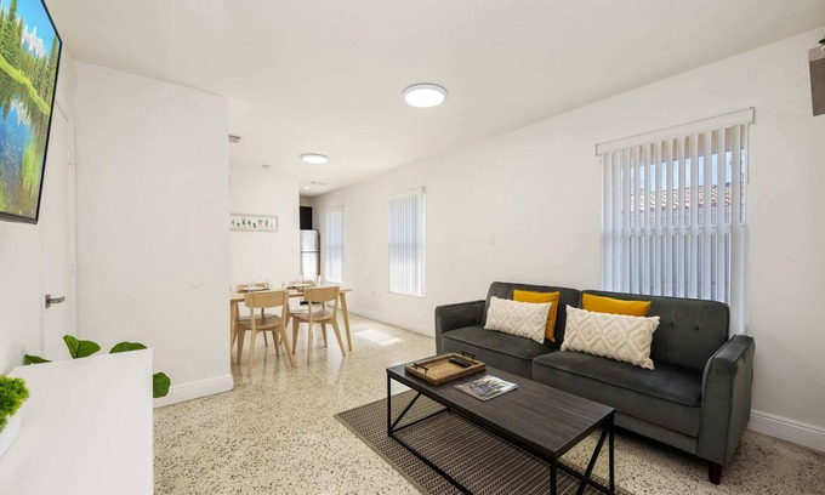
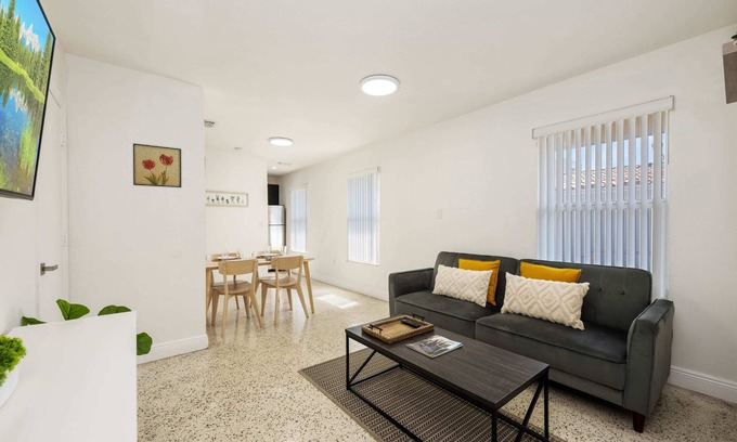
+ wall art (157, 166)
